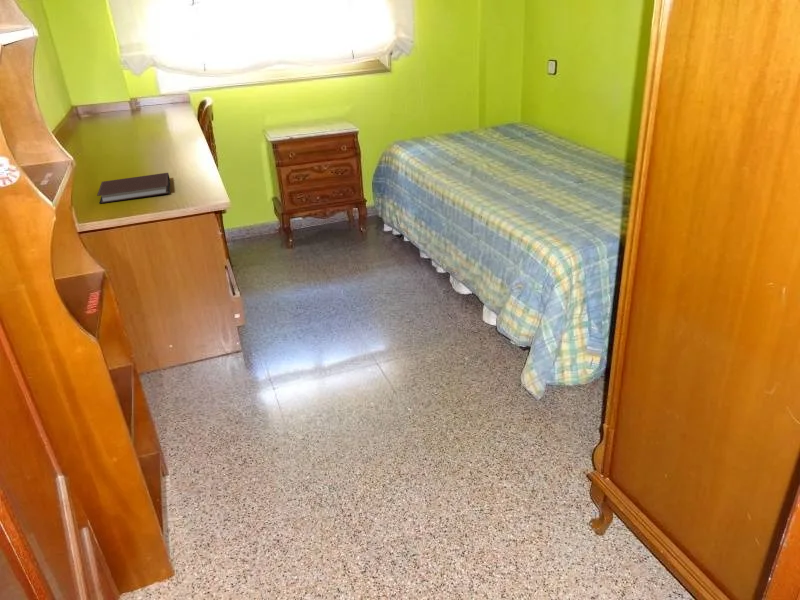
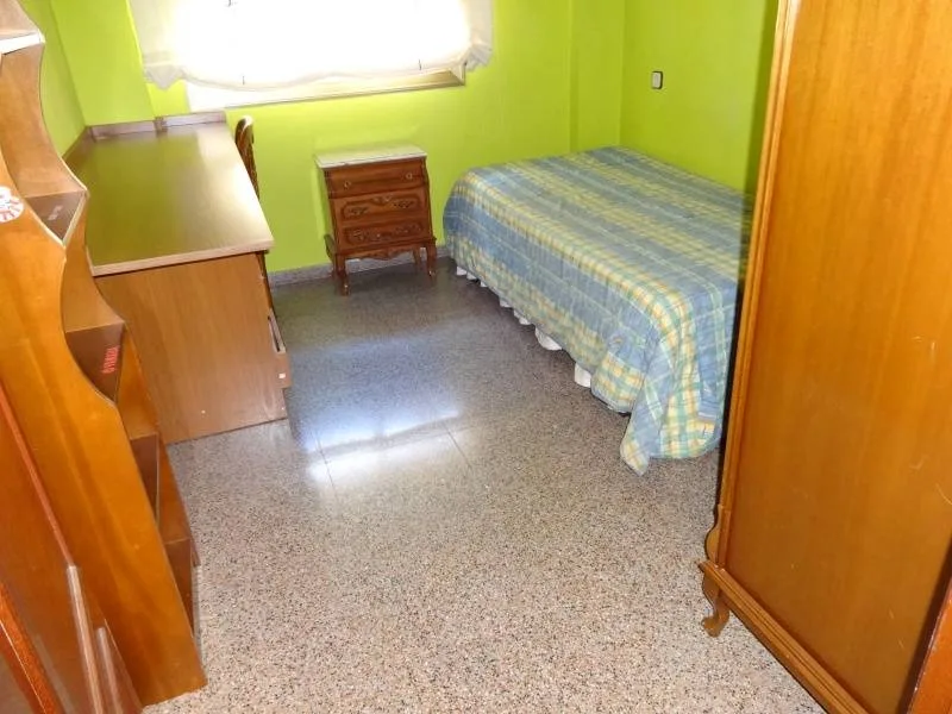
- notebook (135, 186)
